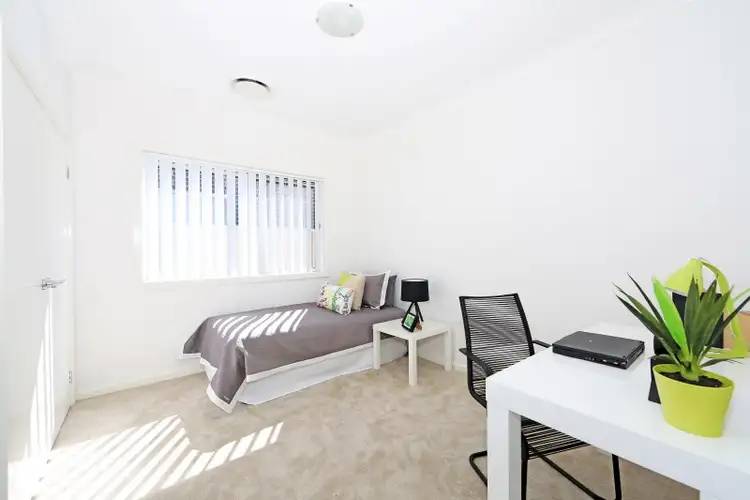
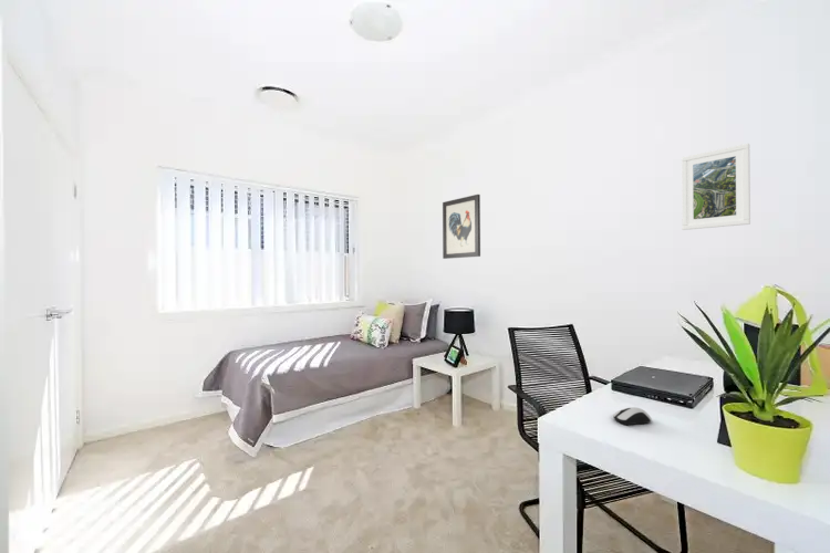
+ computer mouse (632, 414)
+ wall art (460, 228)
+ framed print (714, 188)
